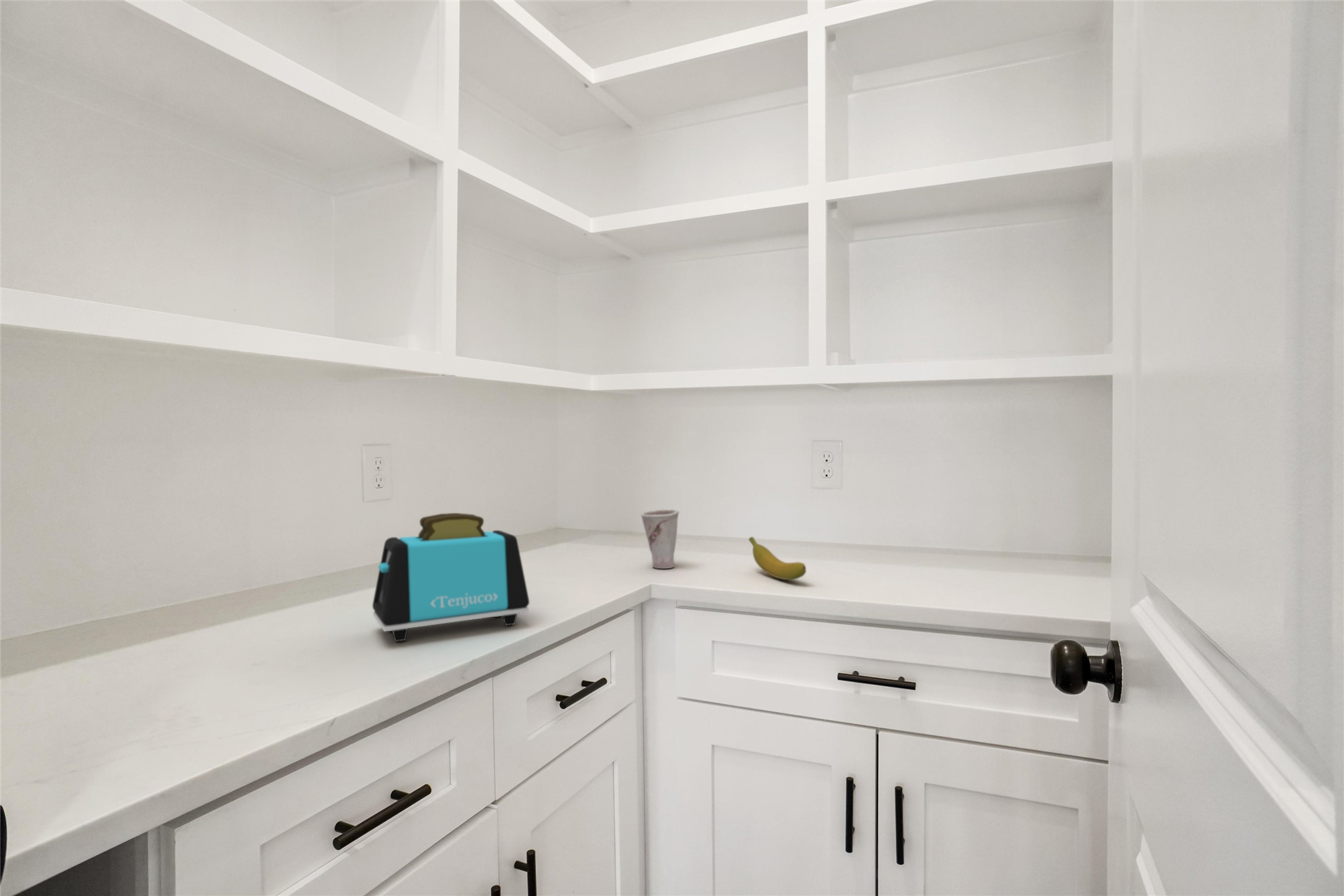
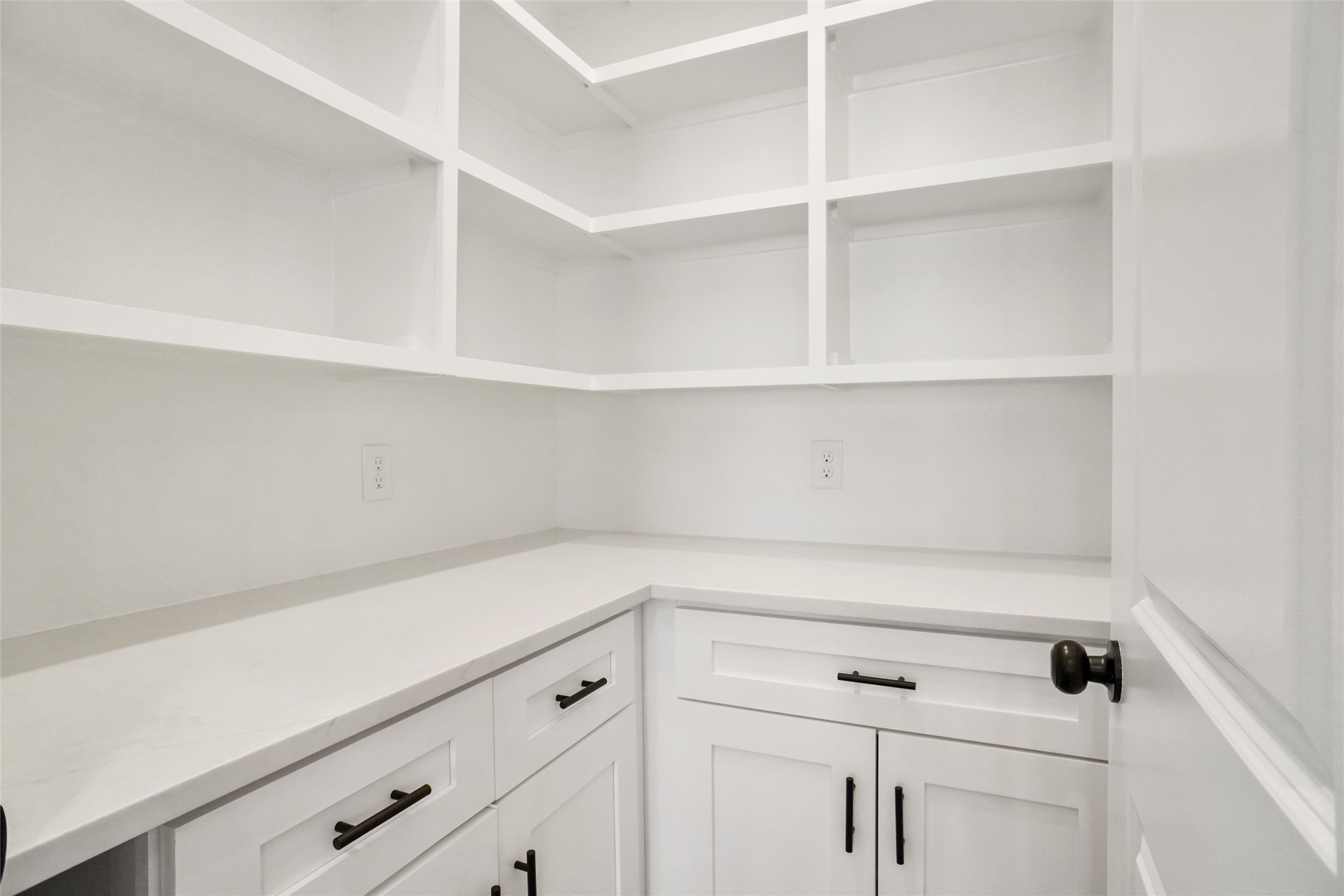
- cup (660, 539)
- toaster (452, 571)
- banana (775, 559)
